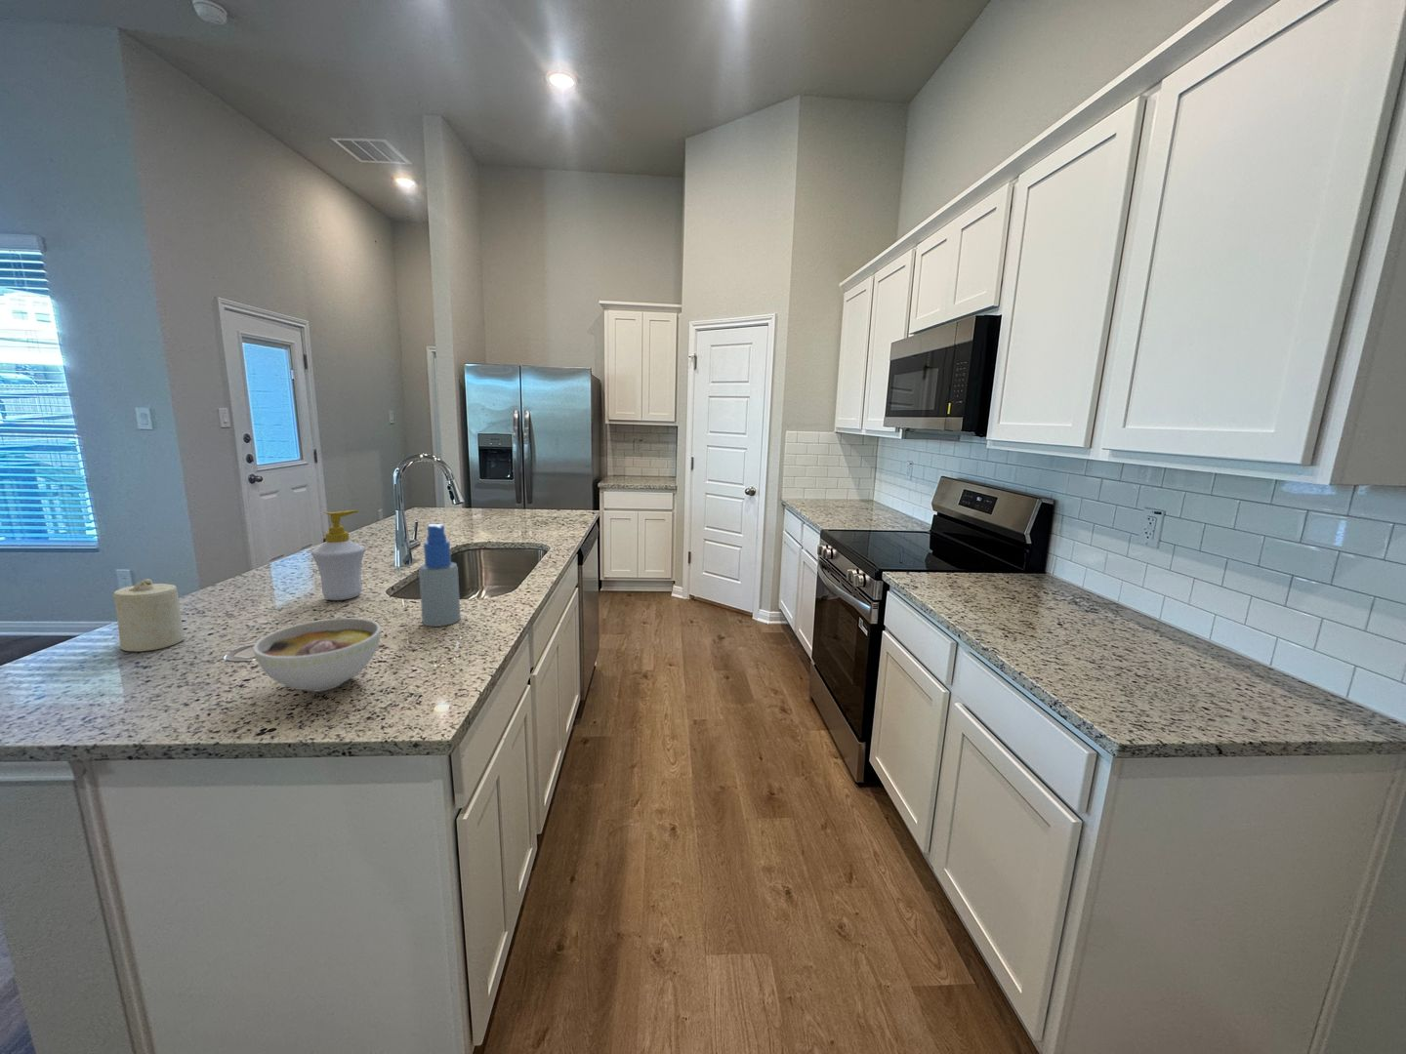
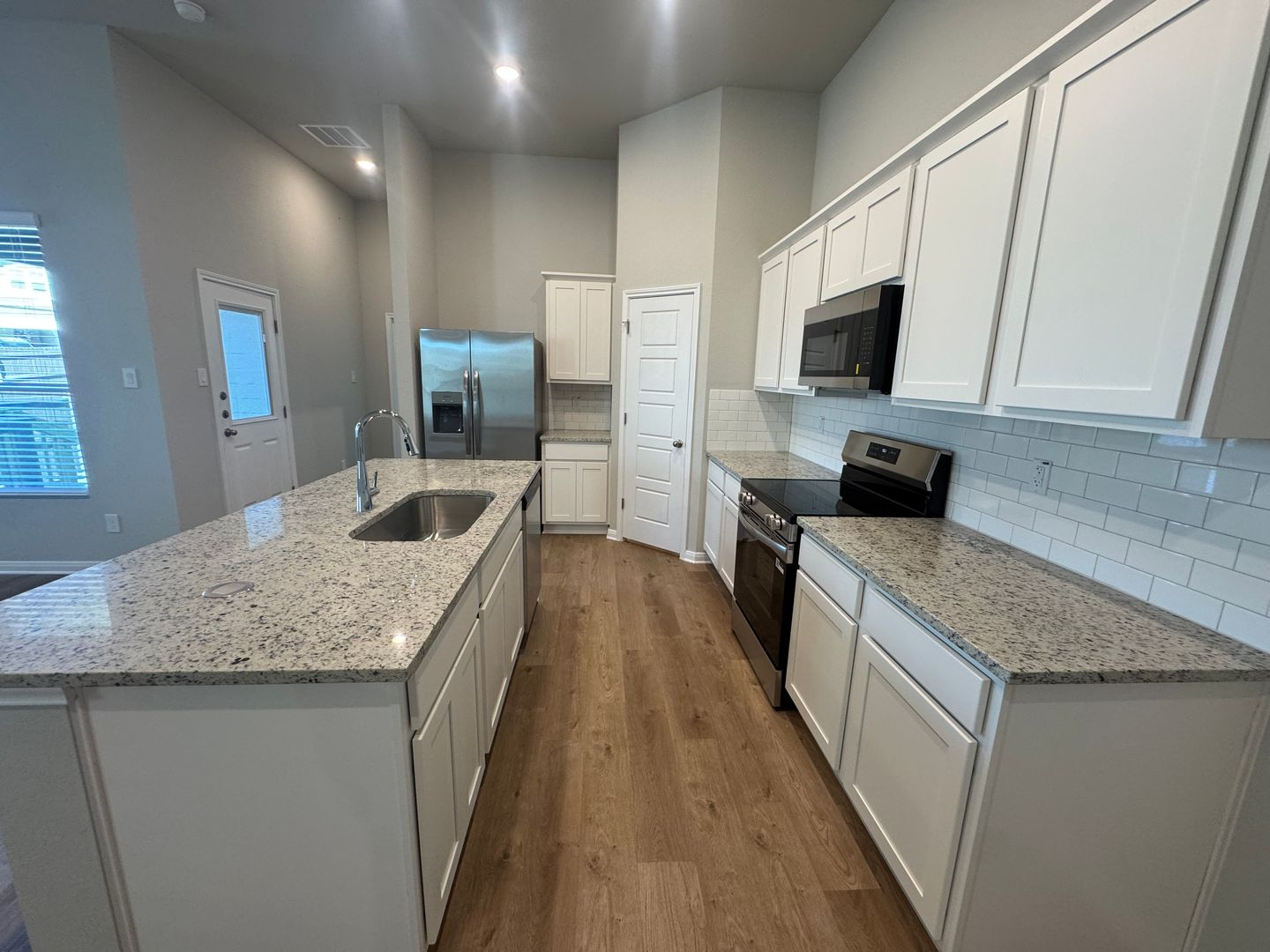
- soap bottle (339, 555)
- bowl (322, 660)
- candle (146, 611)
- spray bottle (438, 572)
